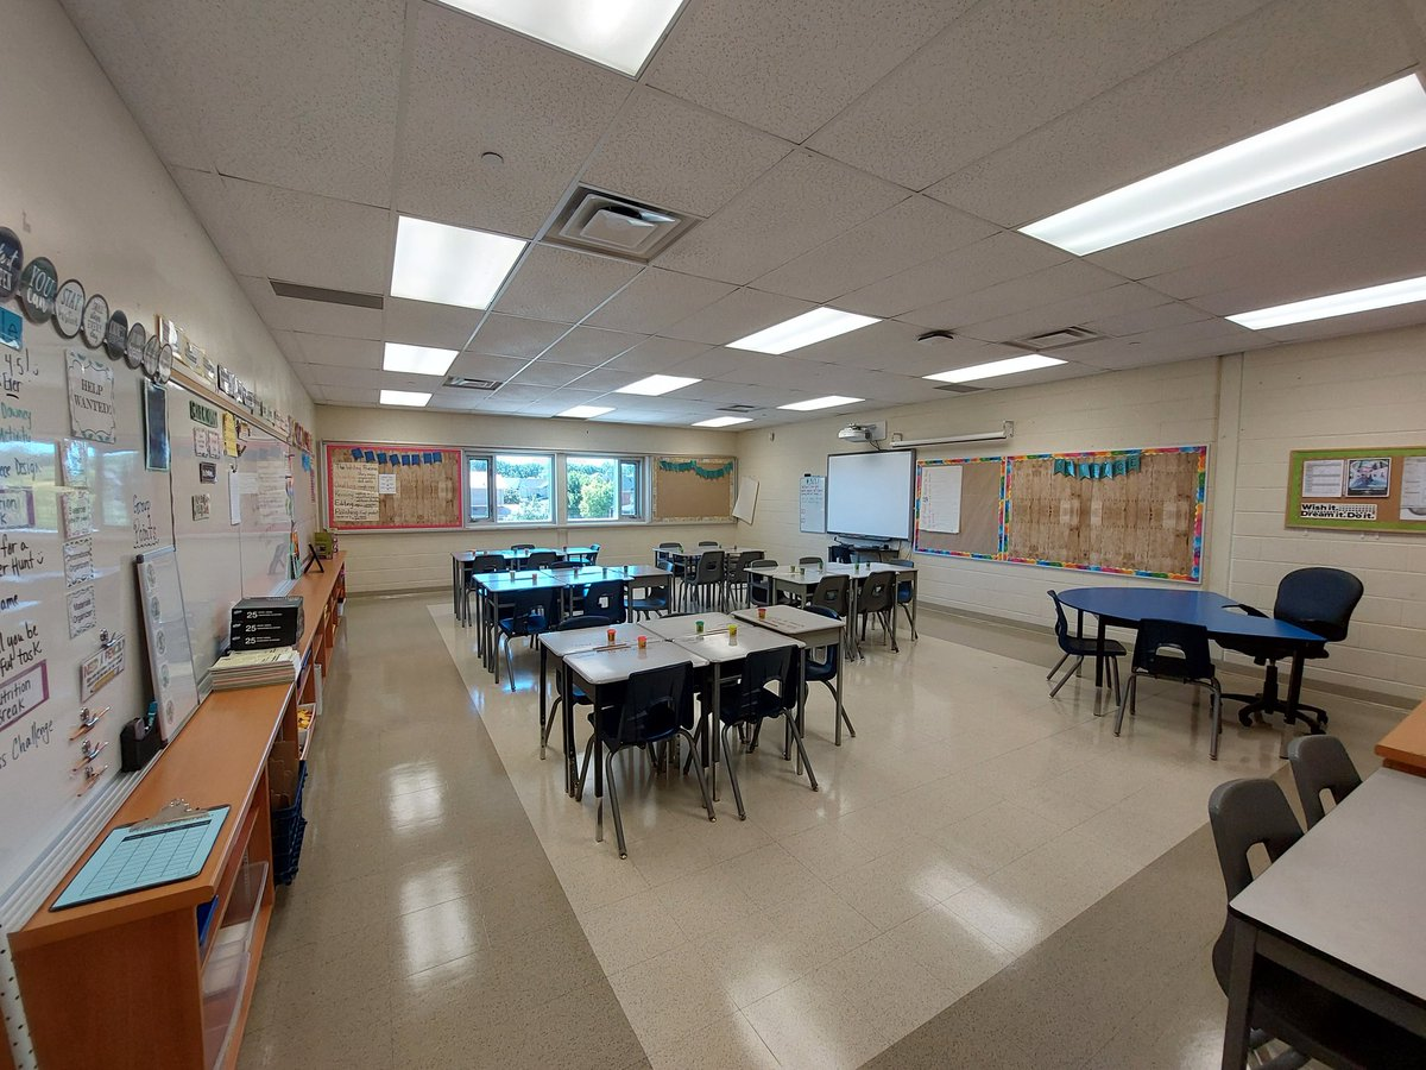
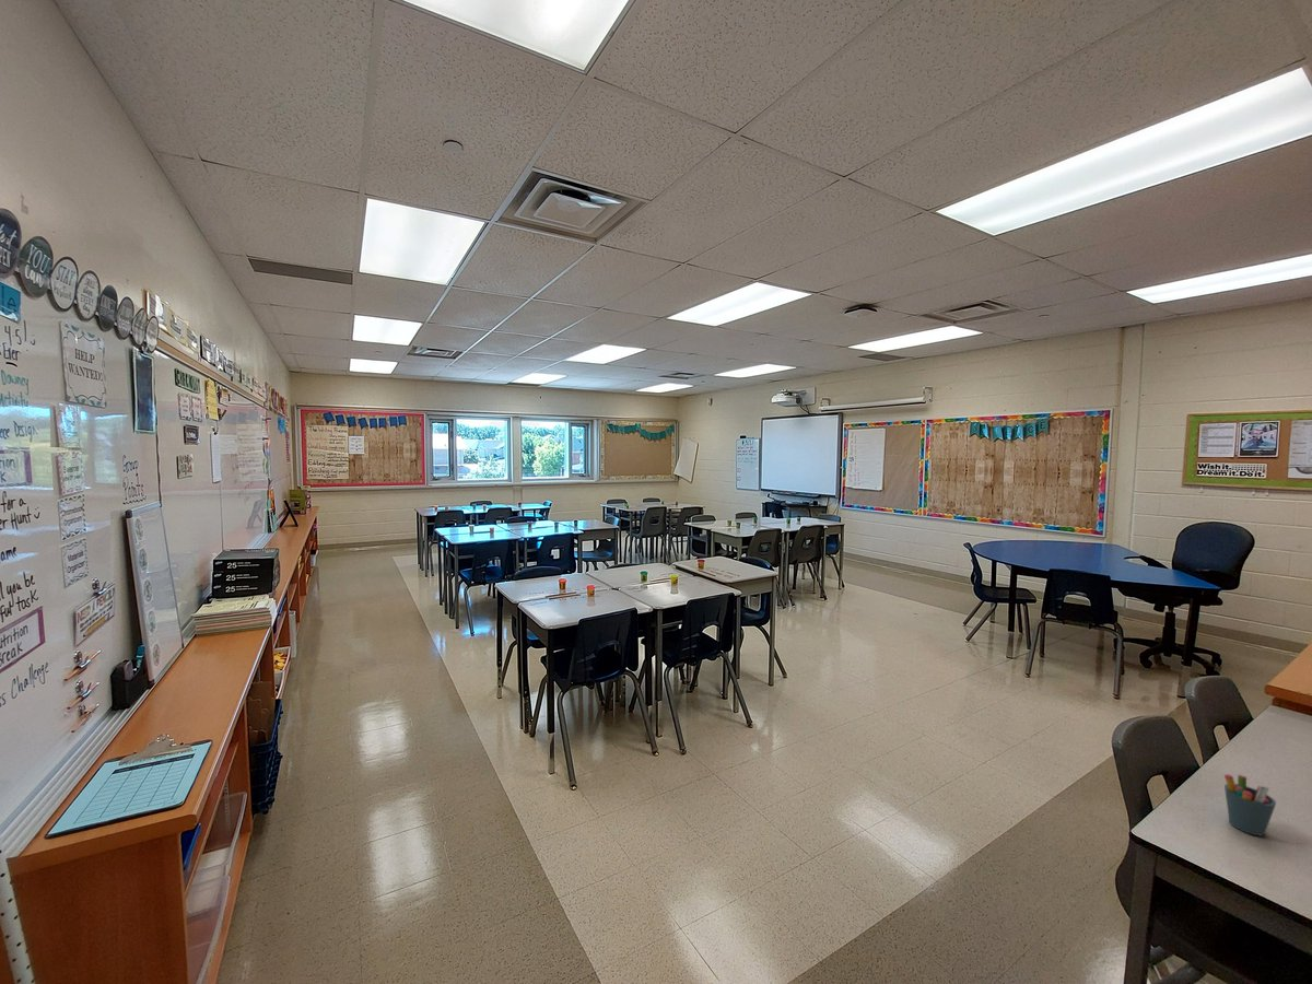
+ pen holder (1247, 801)
